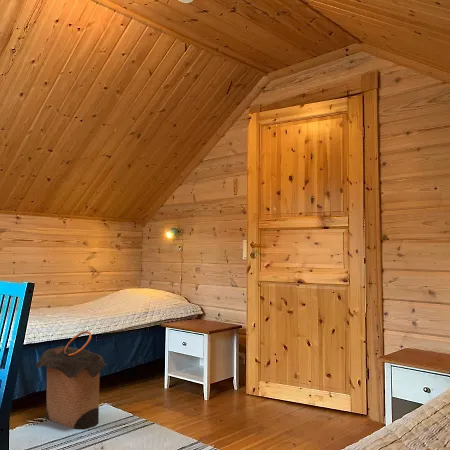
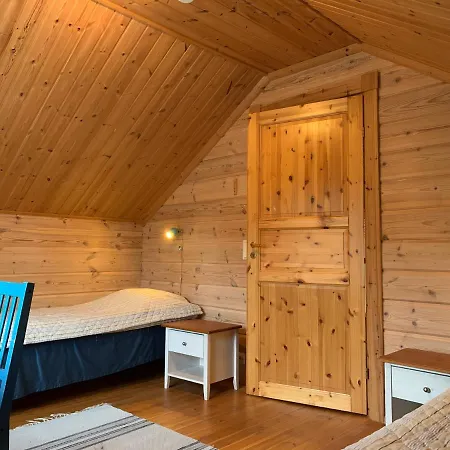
- laundry hamper (70, 375)
